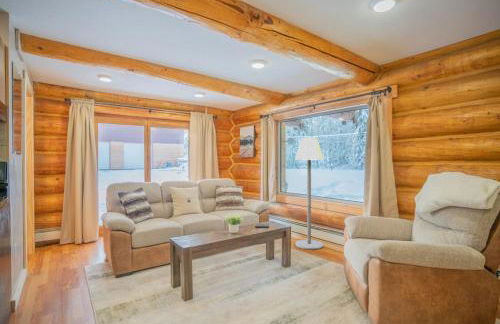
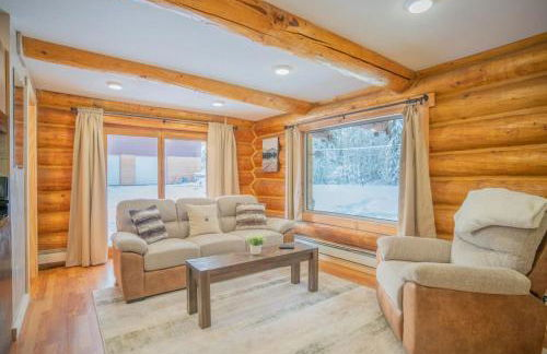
- floor lamp (309, 191)
